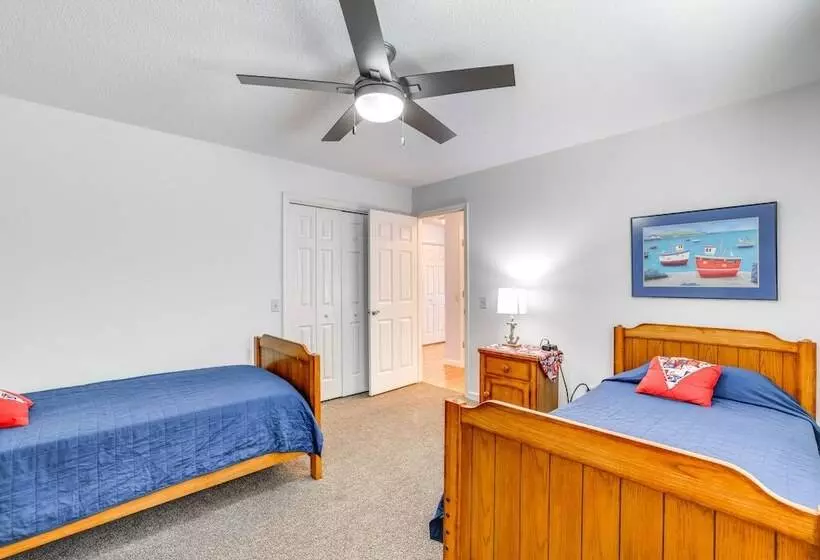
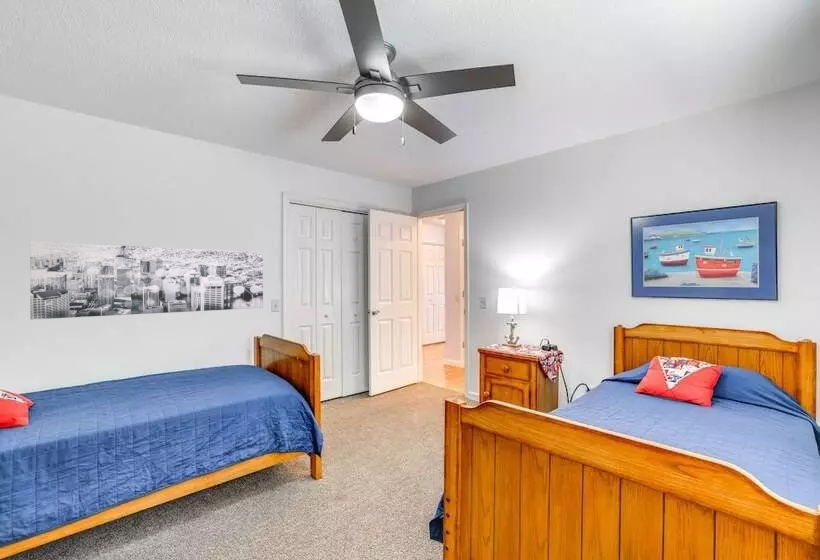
+ wall art (165, 280)
